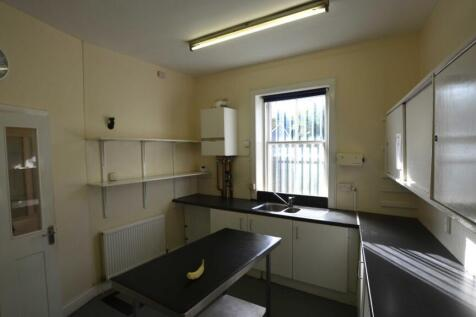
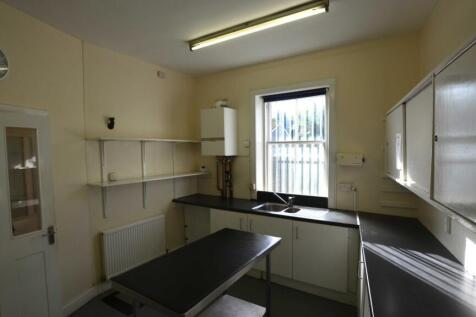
- banana (196, 271)
